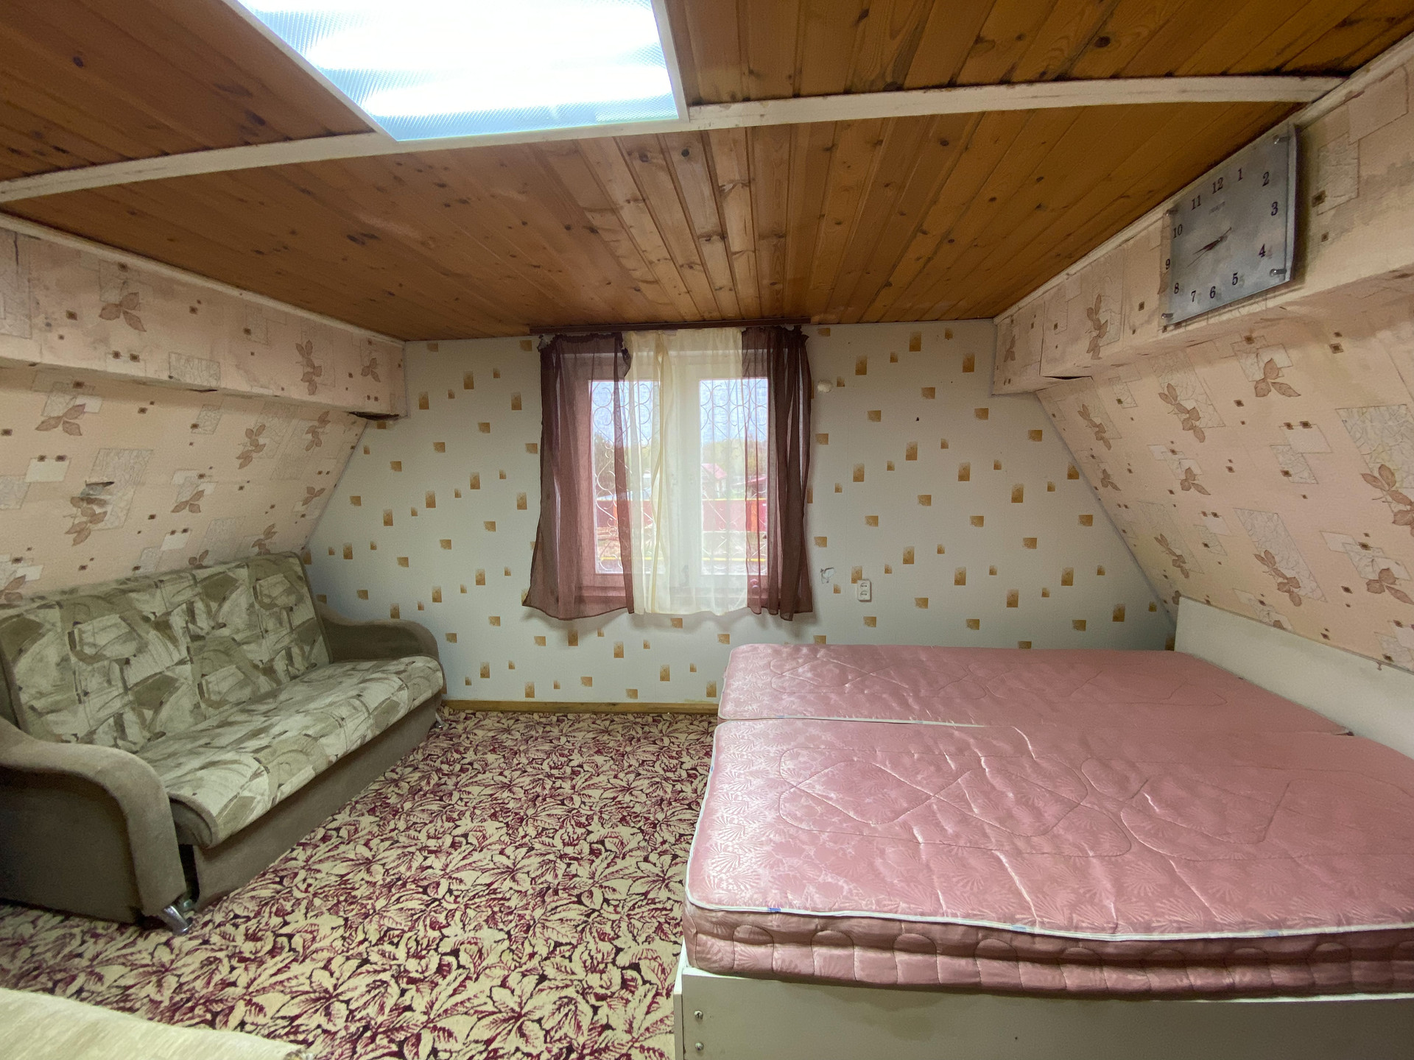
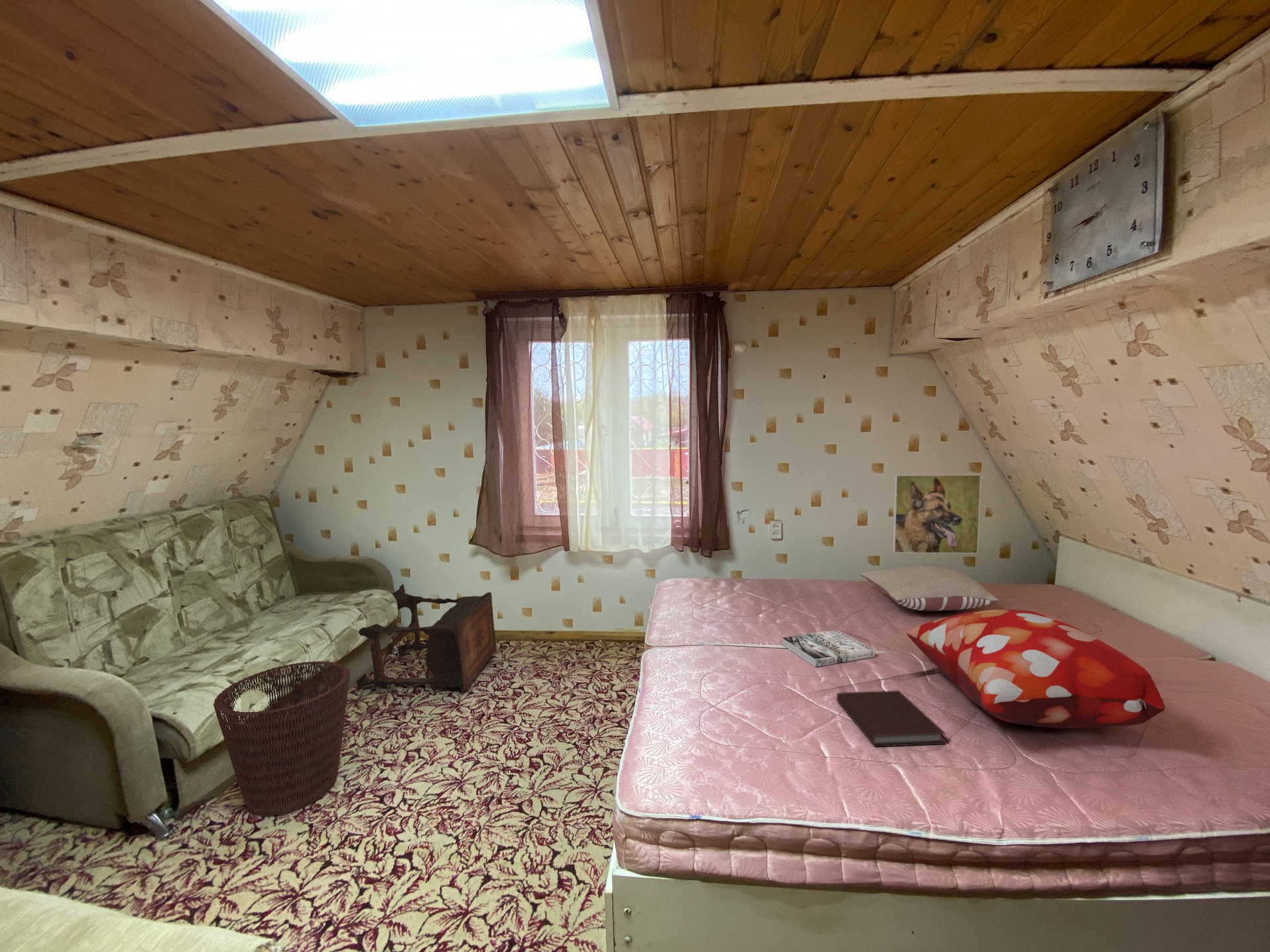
+ book (827, 647)
+ pillow (923, 586)
+ notebook (887, 716)
+ basket (289, 737)
+ decorative pillow (1015, 664)
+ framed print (935, 514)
+ side table (430, 635)
